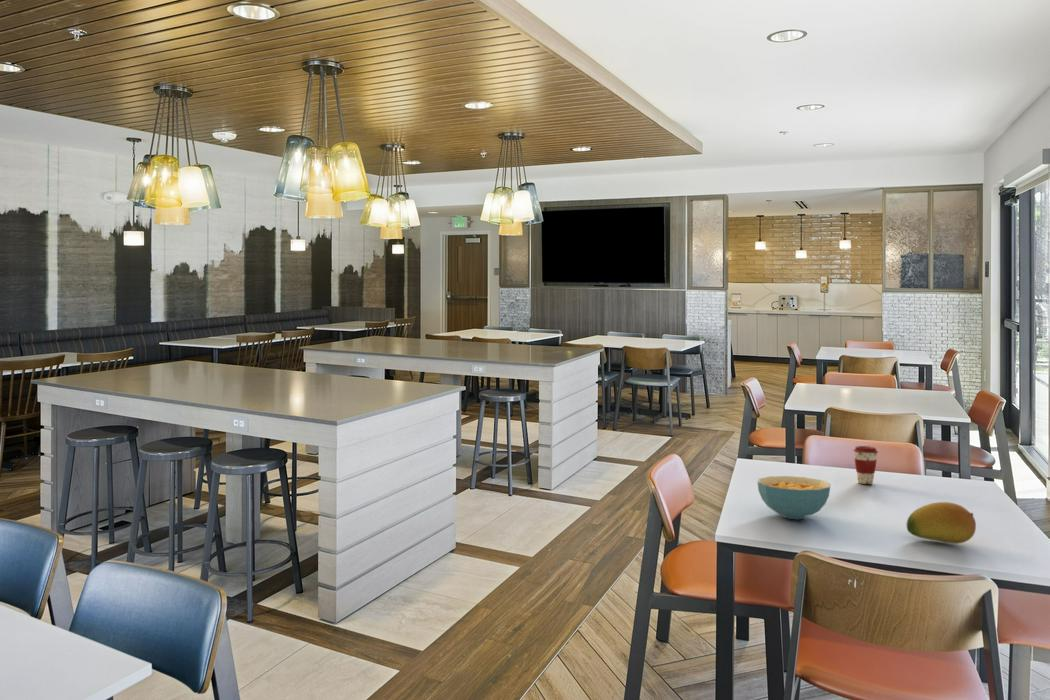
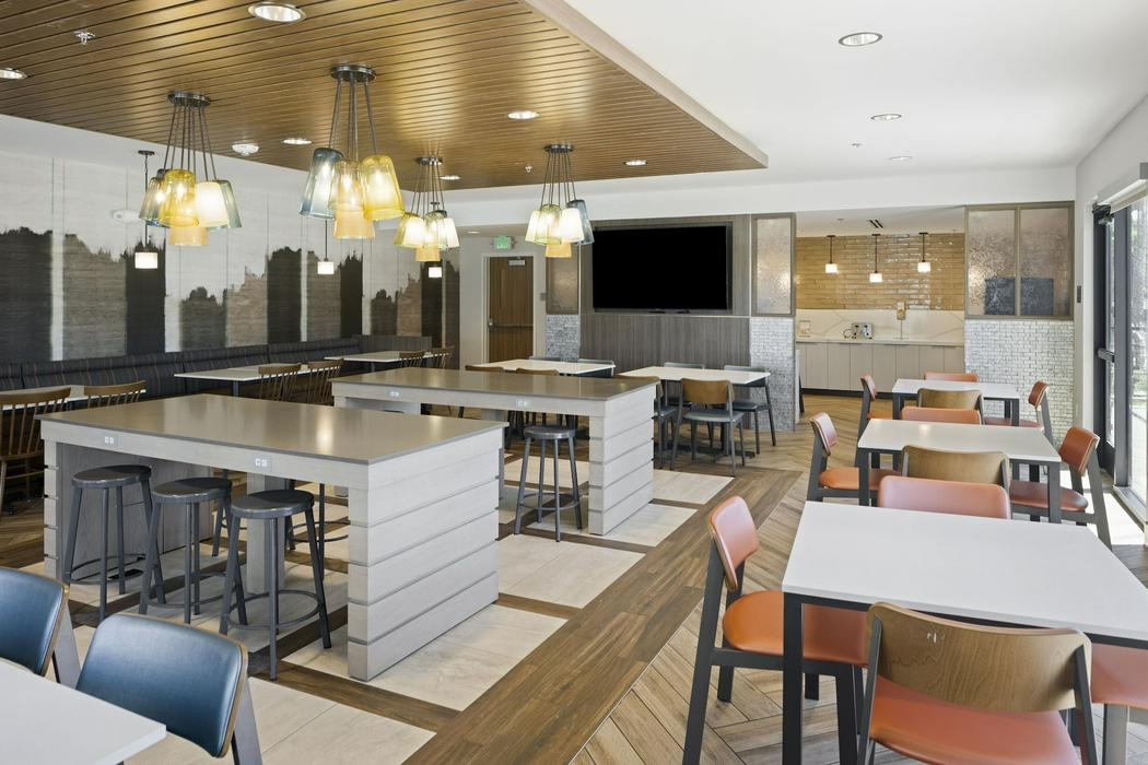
- cereal bowl (793, 499)
- coffee cup (865, 464)
- fruit (940, 521)
